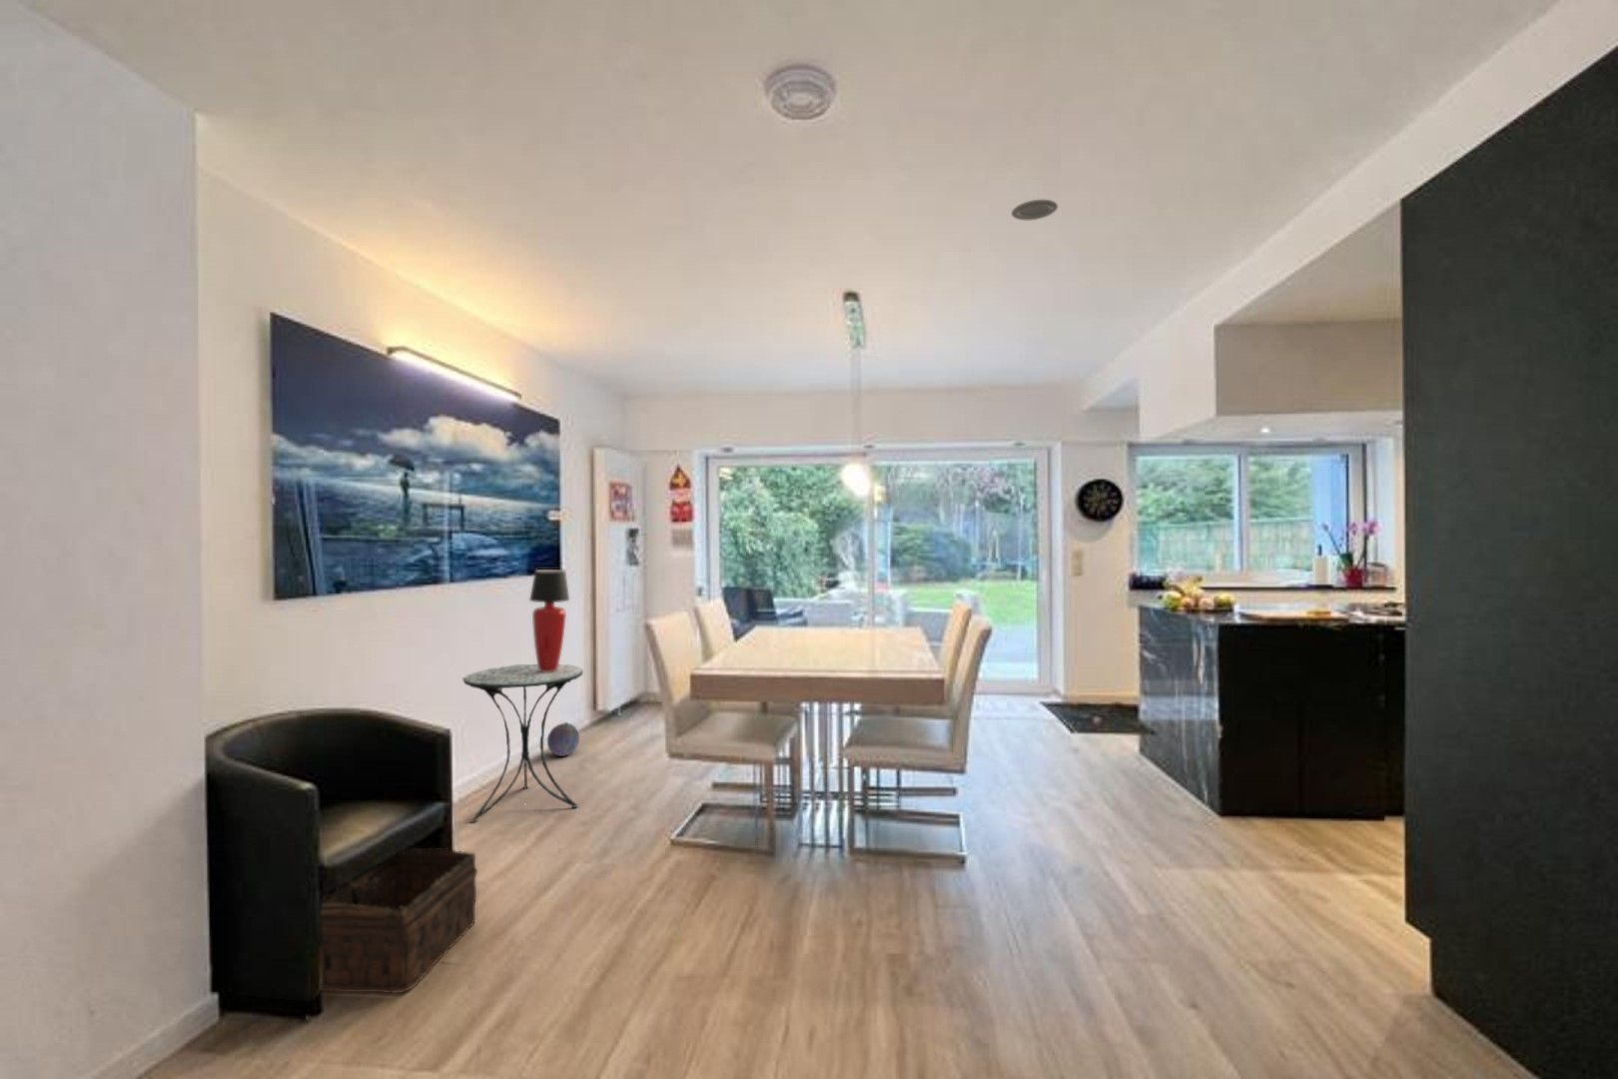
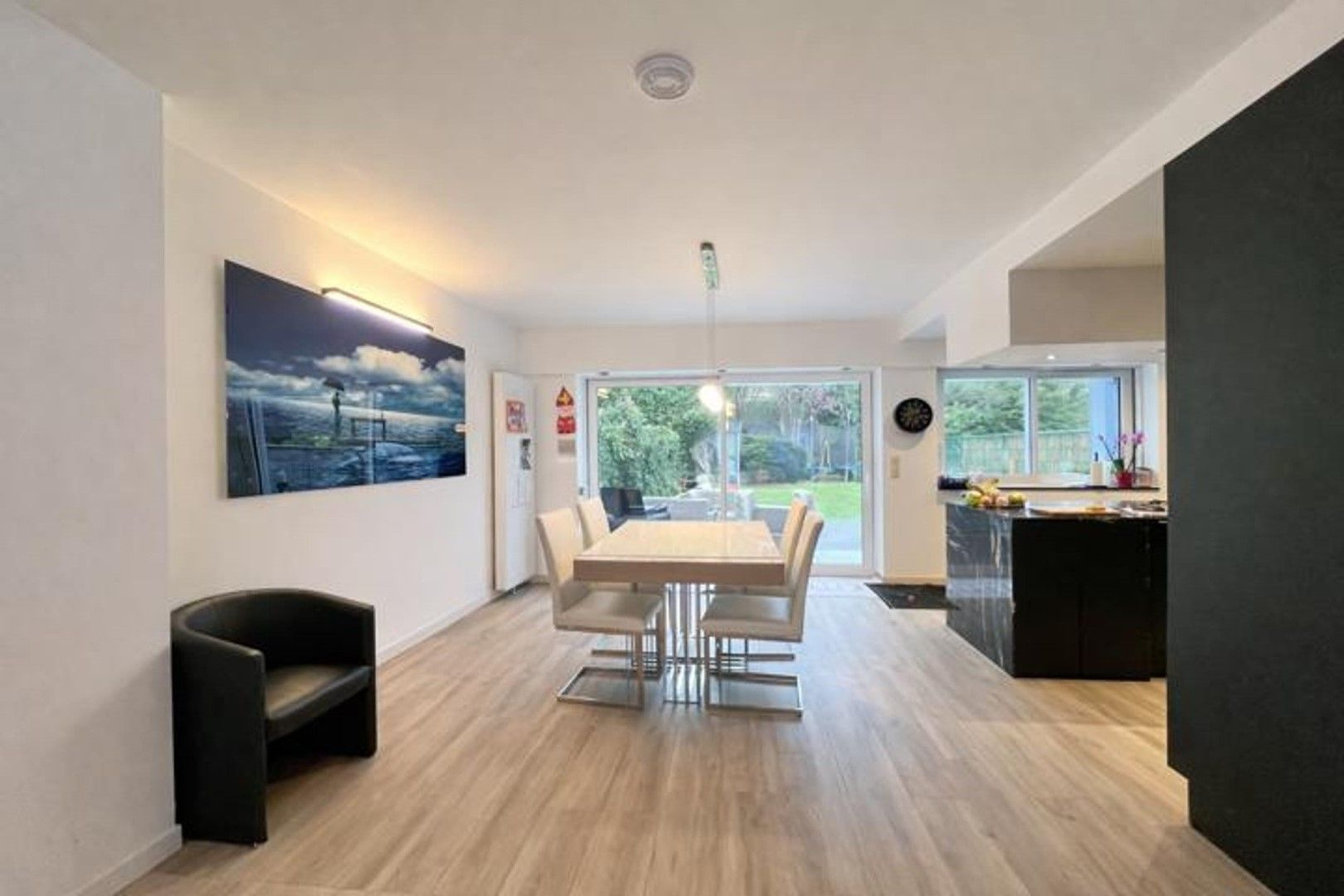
- recessed light (1034, 207)
- decorative ball (563, 739)
- side table (525, 738)
- table lamp (548, 619)
- basket (390, 906)
